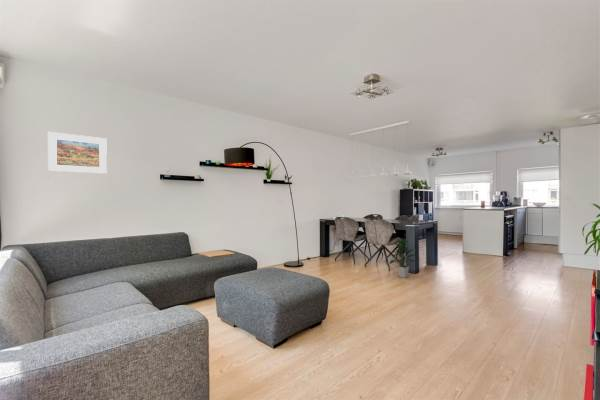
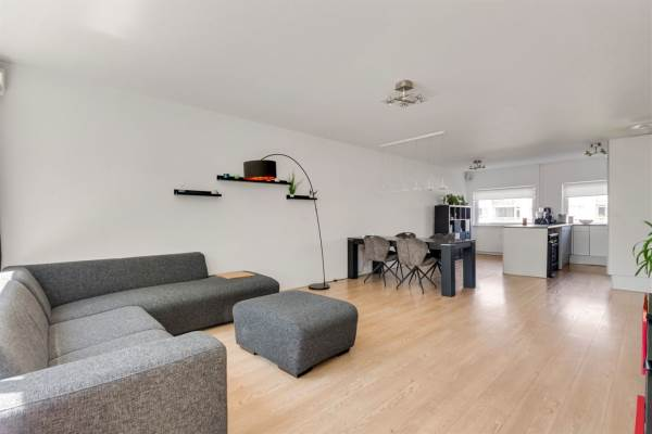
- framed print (78, 153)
- indoor plant (402, 256)
